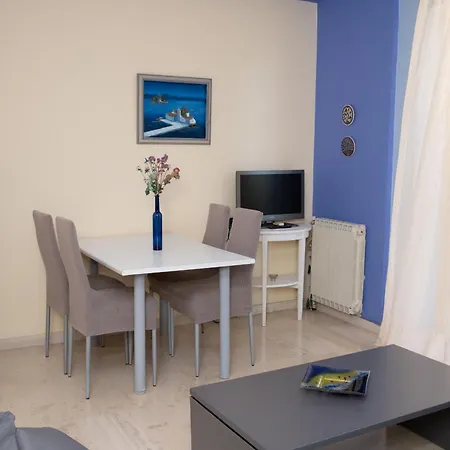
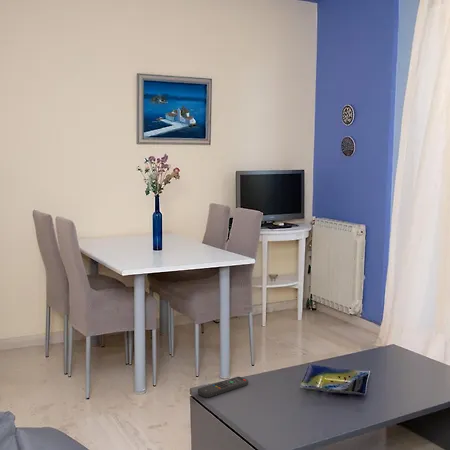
+ remote control (223, 386)
